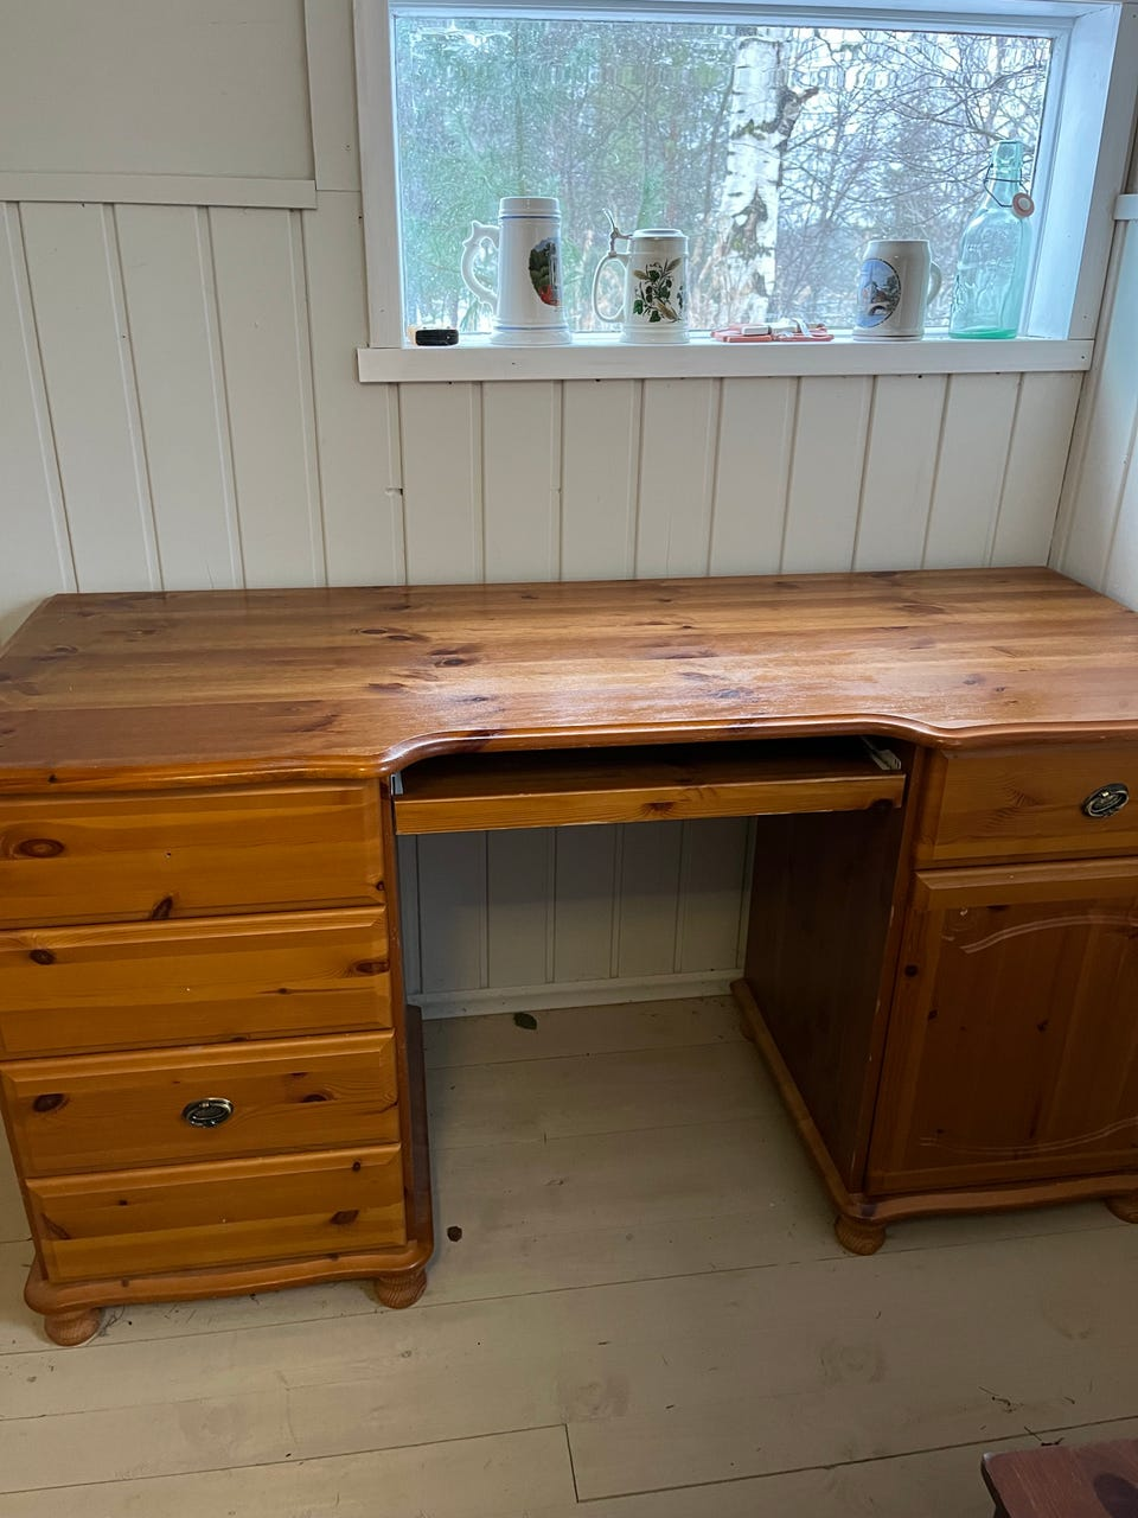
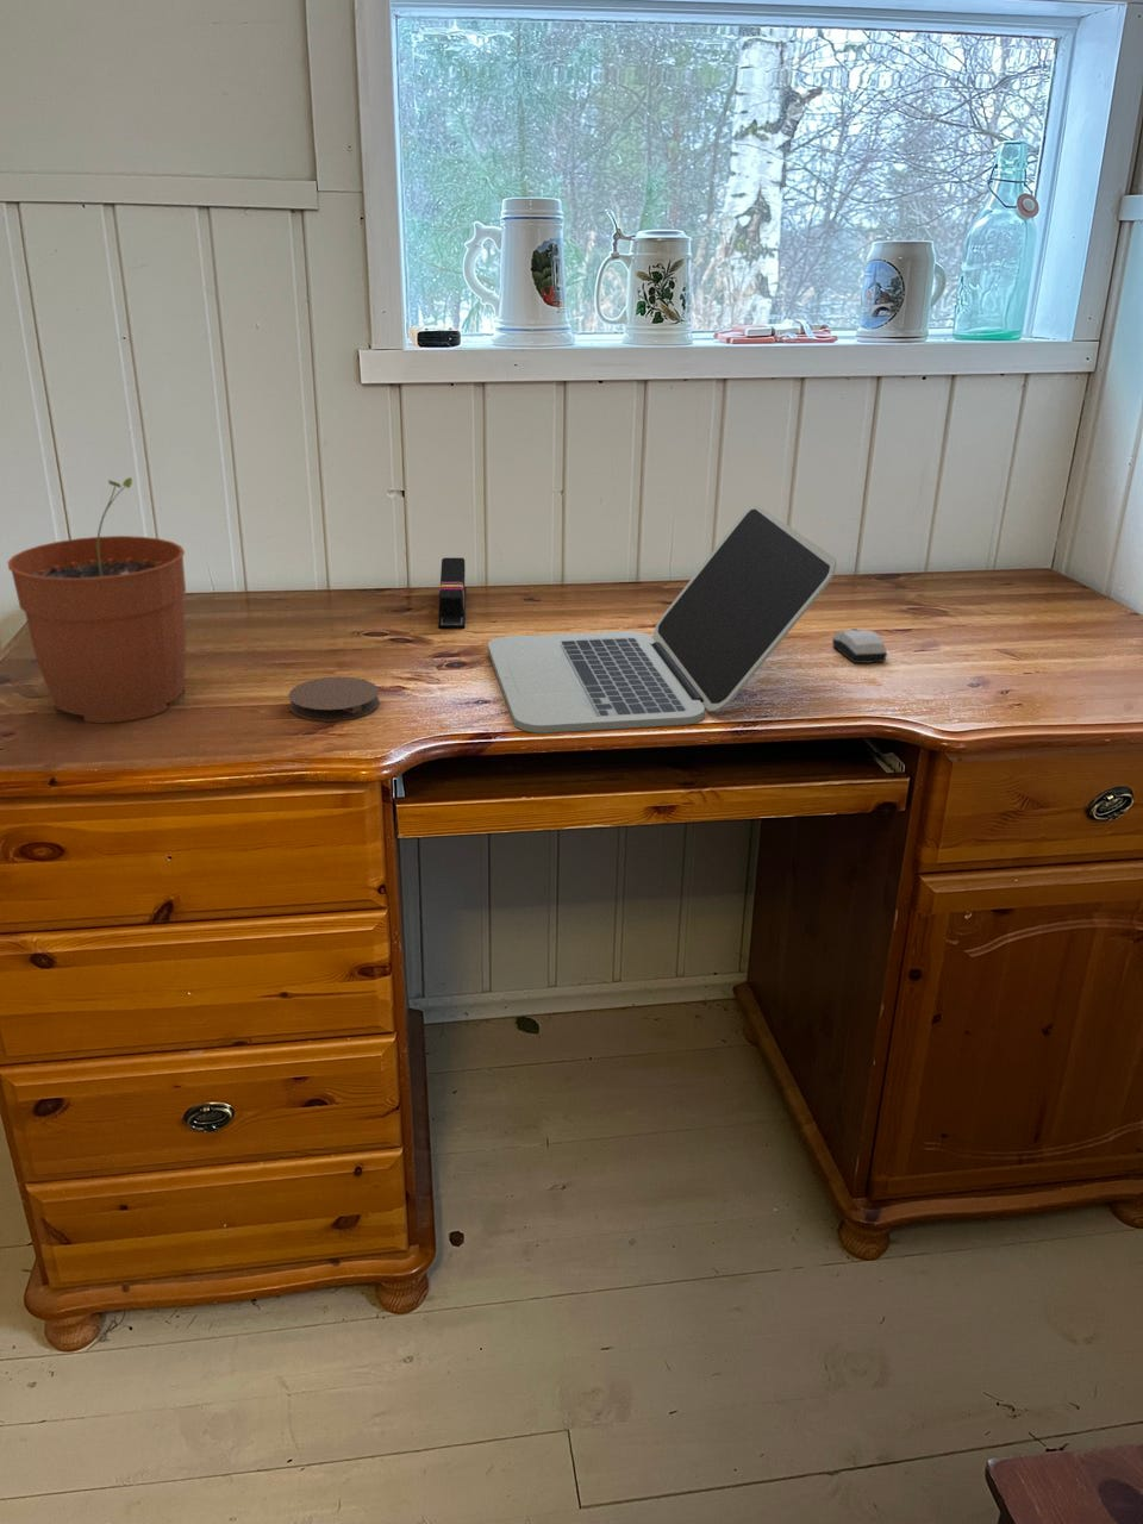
+ coaster (334, 697)
+ plant pot (103, 592)
+ laptop (660, 617)
+ computer mouse (858, 642)
+ stapler (453, 590)
